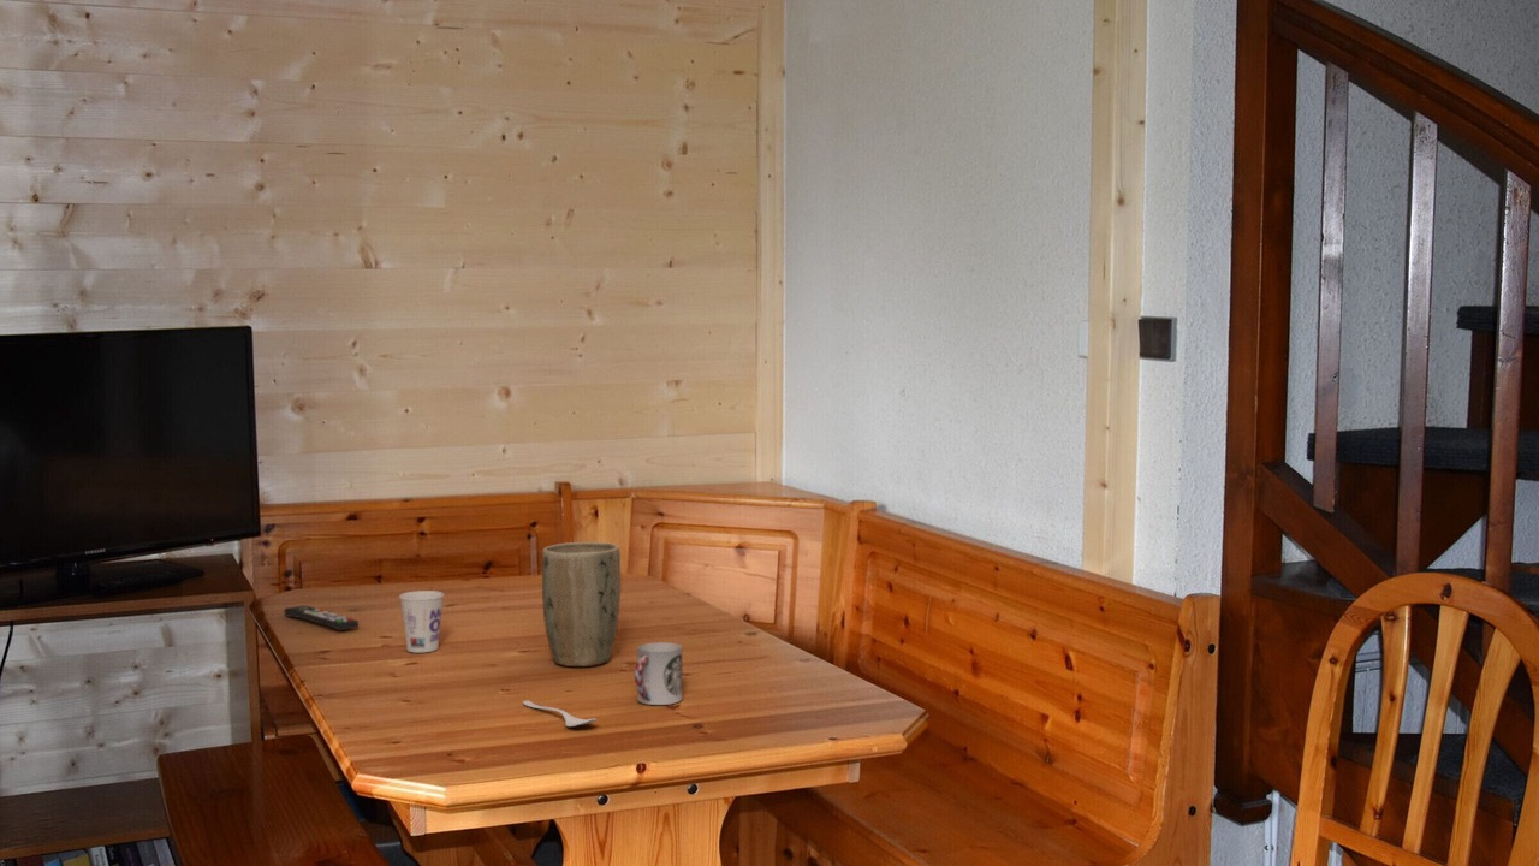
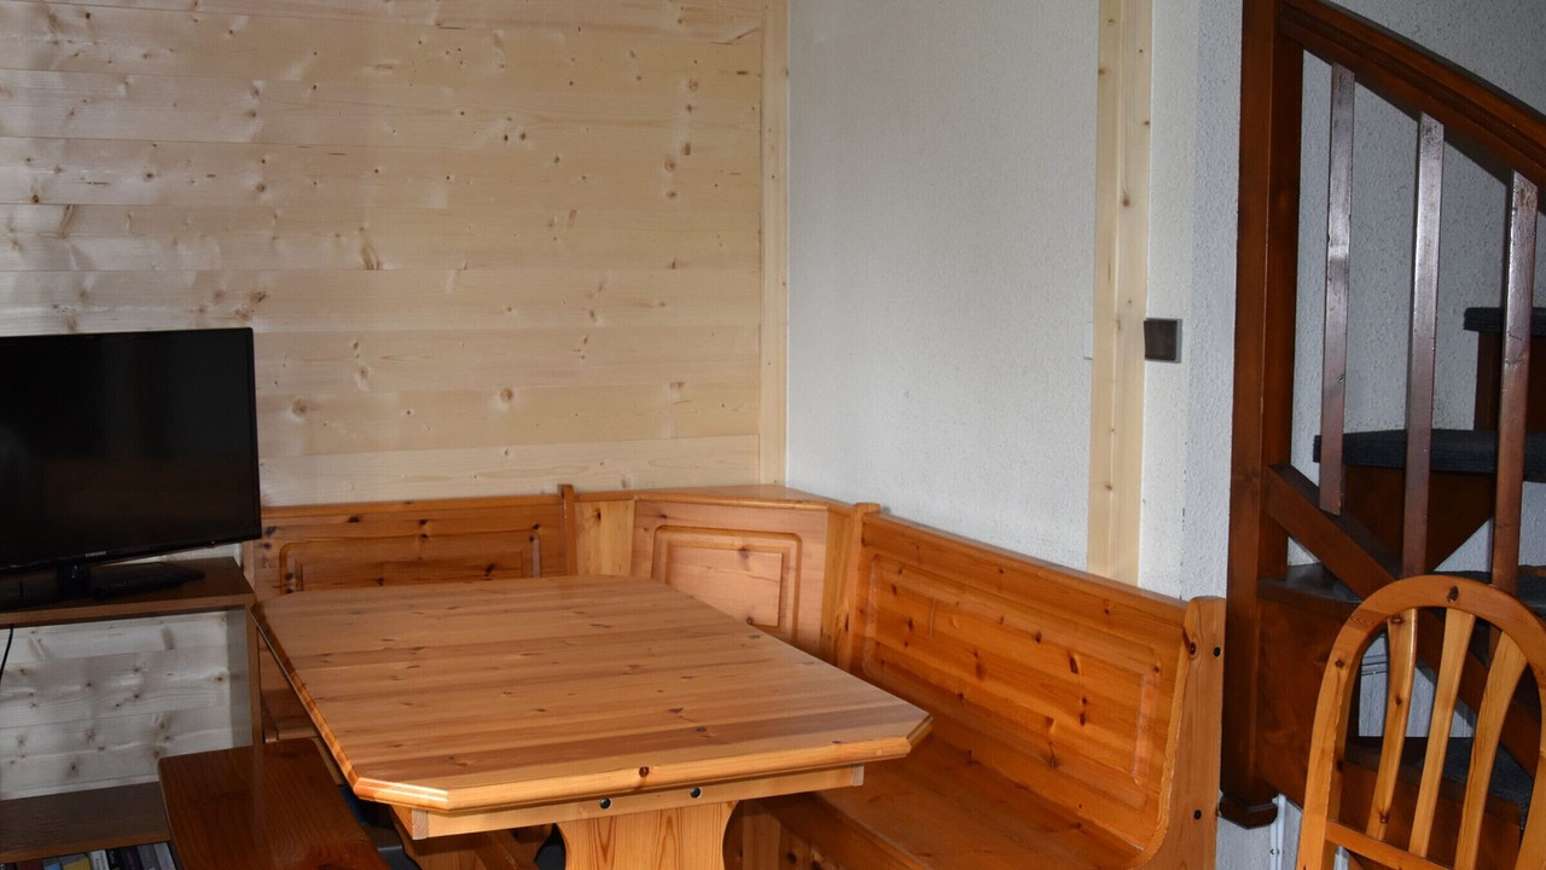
- cup (422, 622)
- remote control (320, 617)
- plant pot (582, 604)
- cup (654, 675)
- spoon (557, 710)
